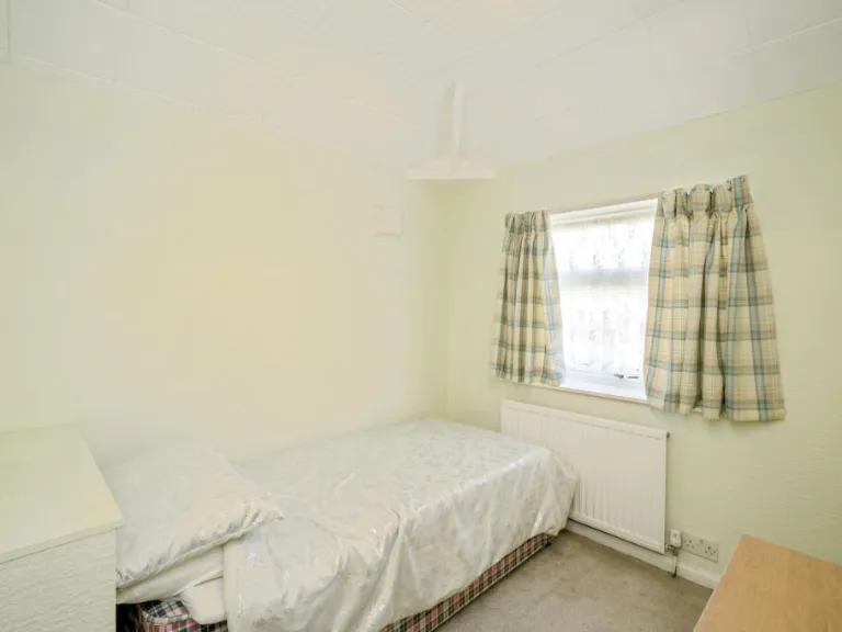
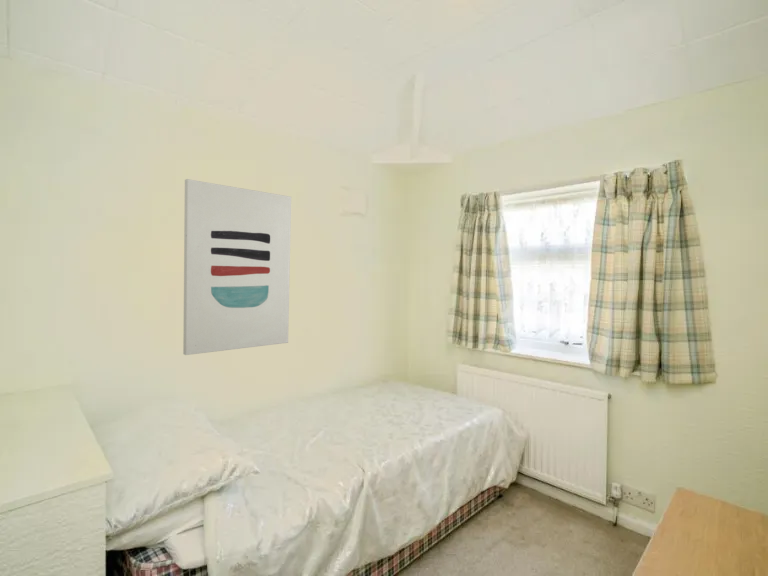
+ wall art (241, 269)
